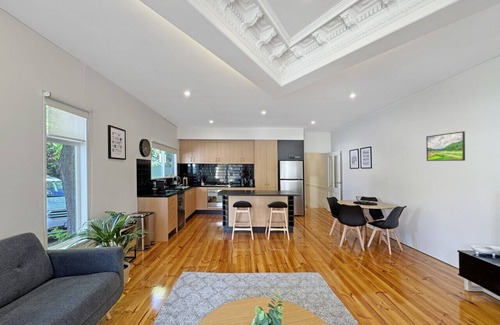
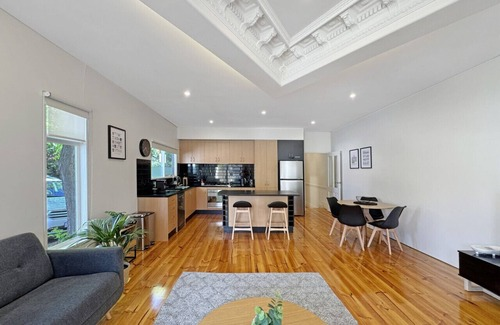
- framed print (443, 147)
